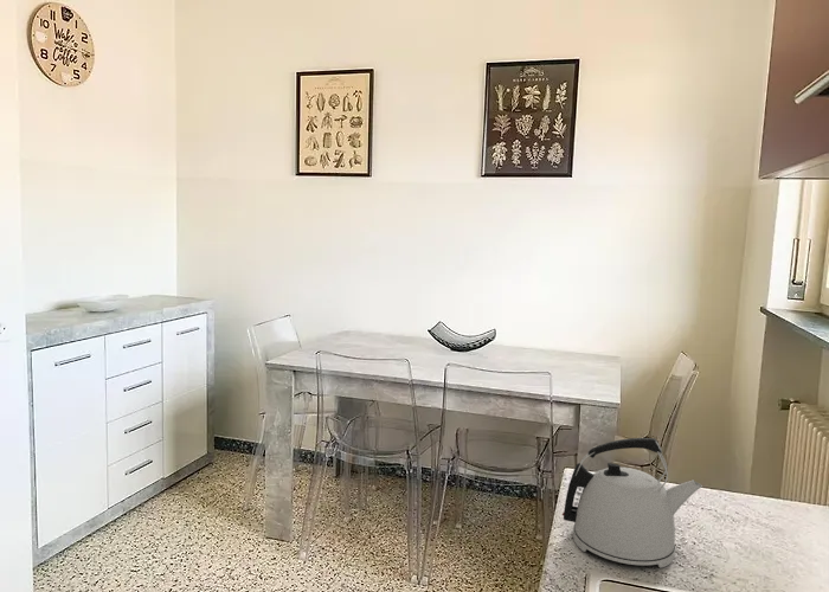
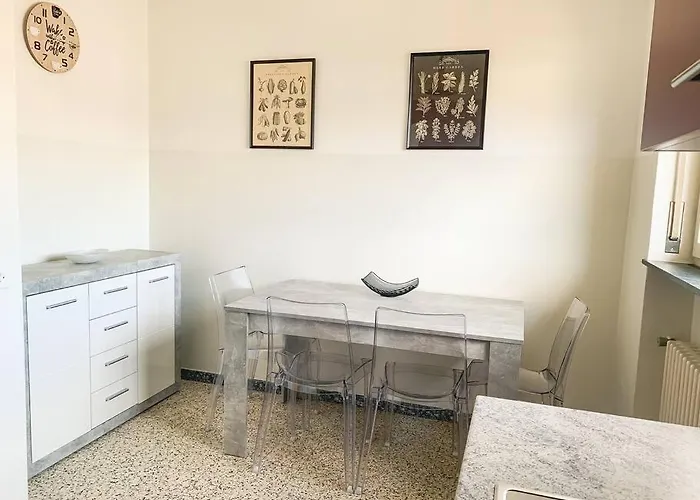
- kettle (630, 490)
